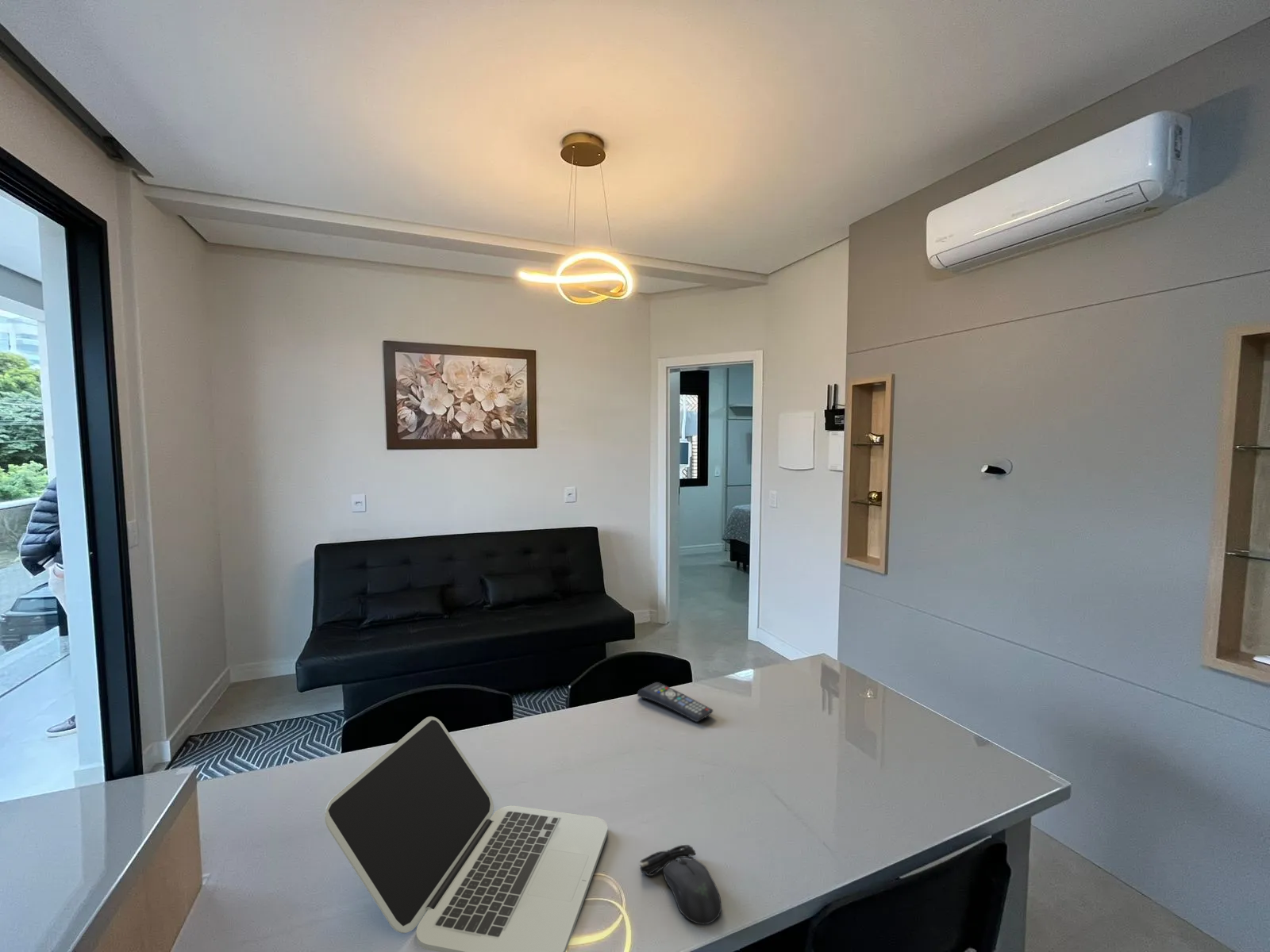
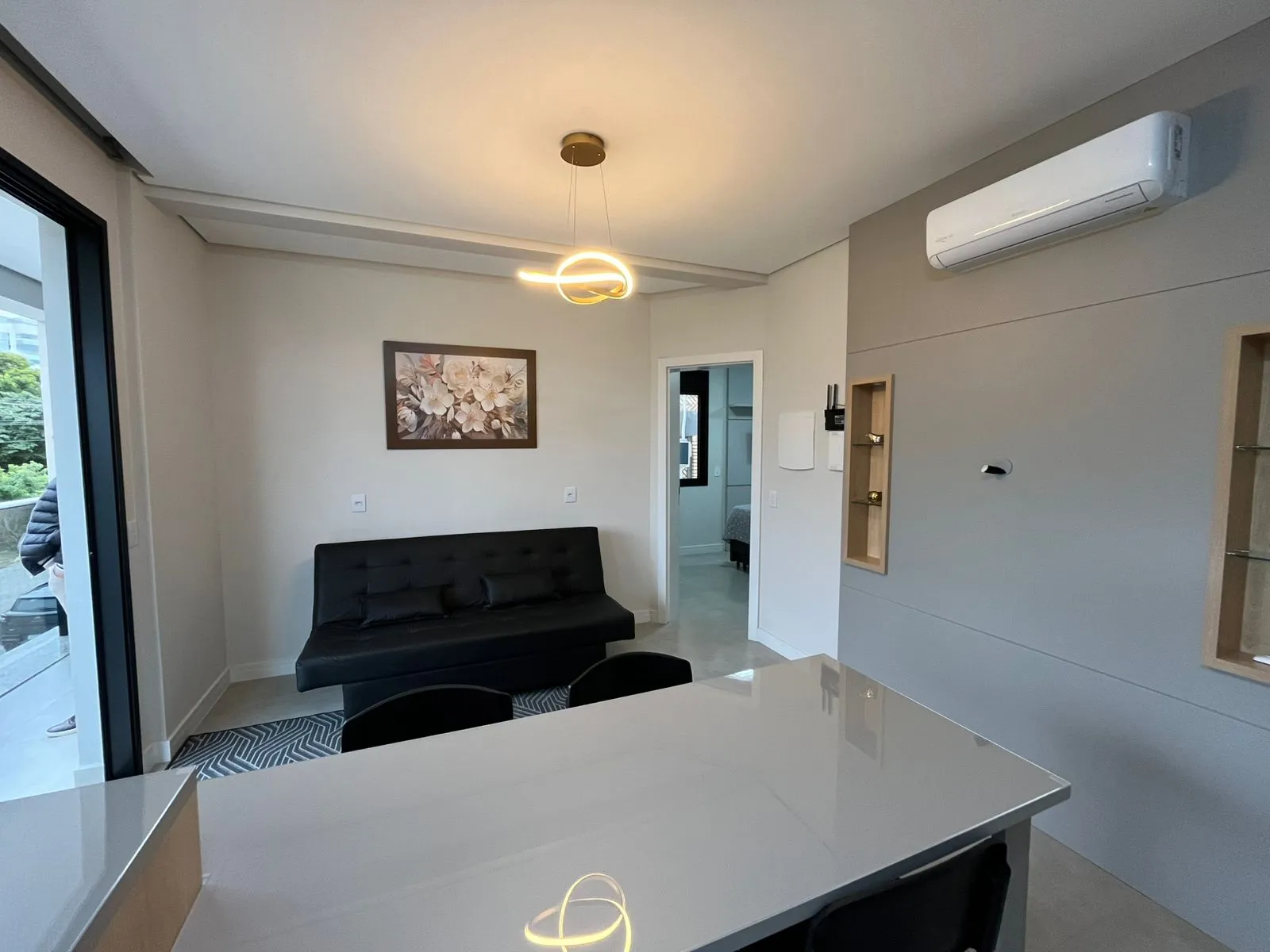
- computer mouse (685, 877)
- laptop (483, 818)
- remote control (673, 701)
